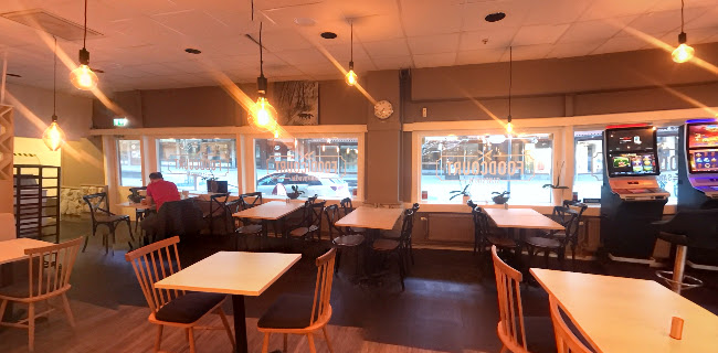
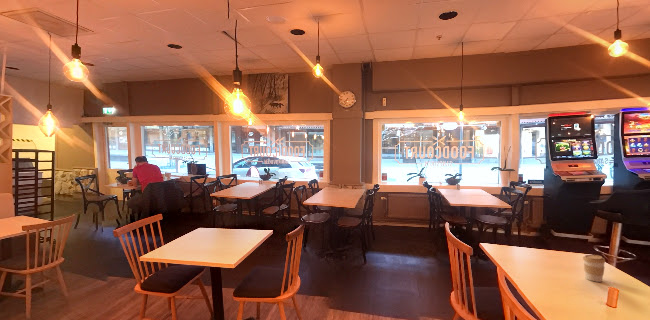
+ coffee cup (593, 267)
